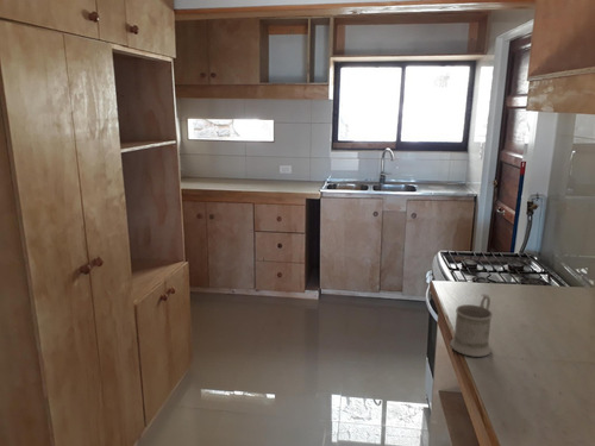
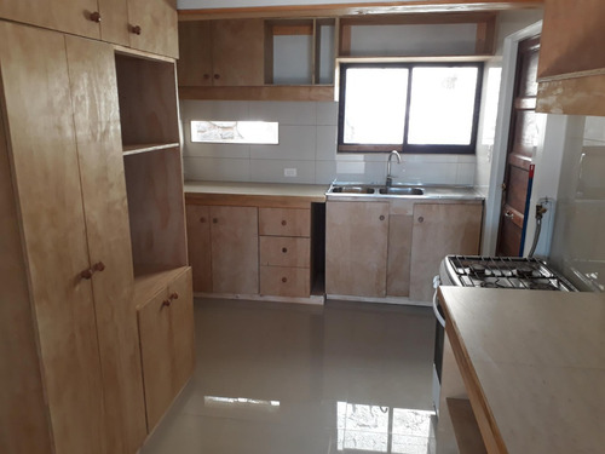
- mug (476, 321)
